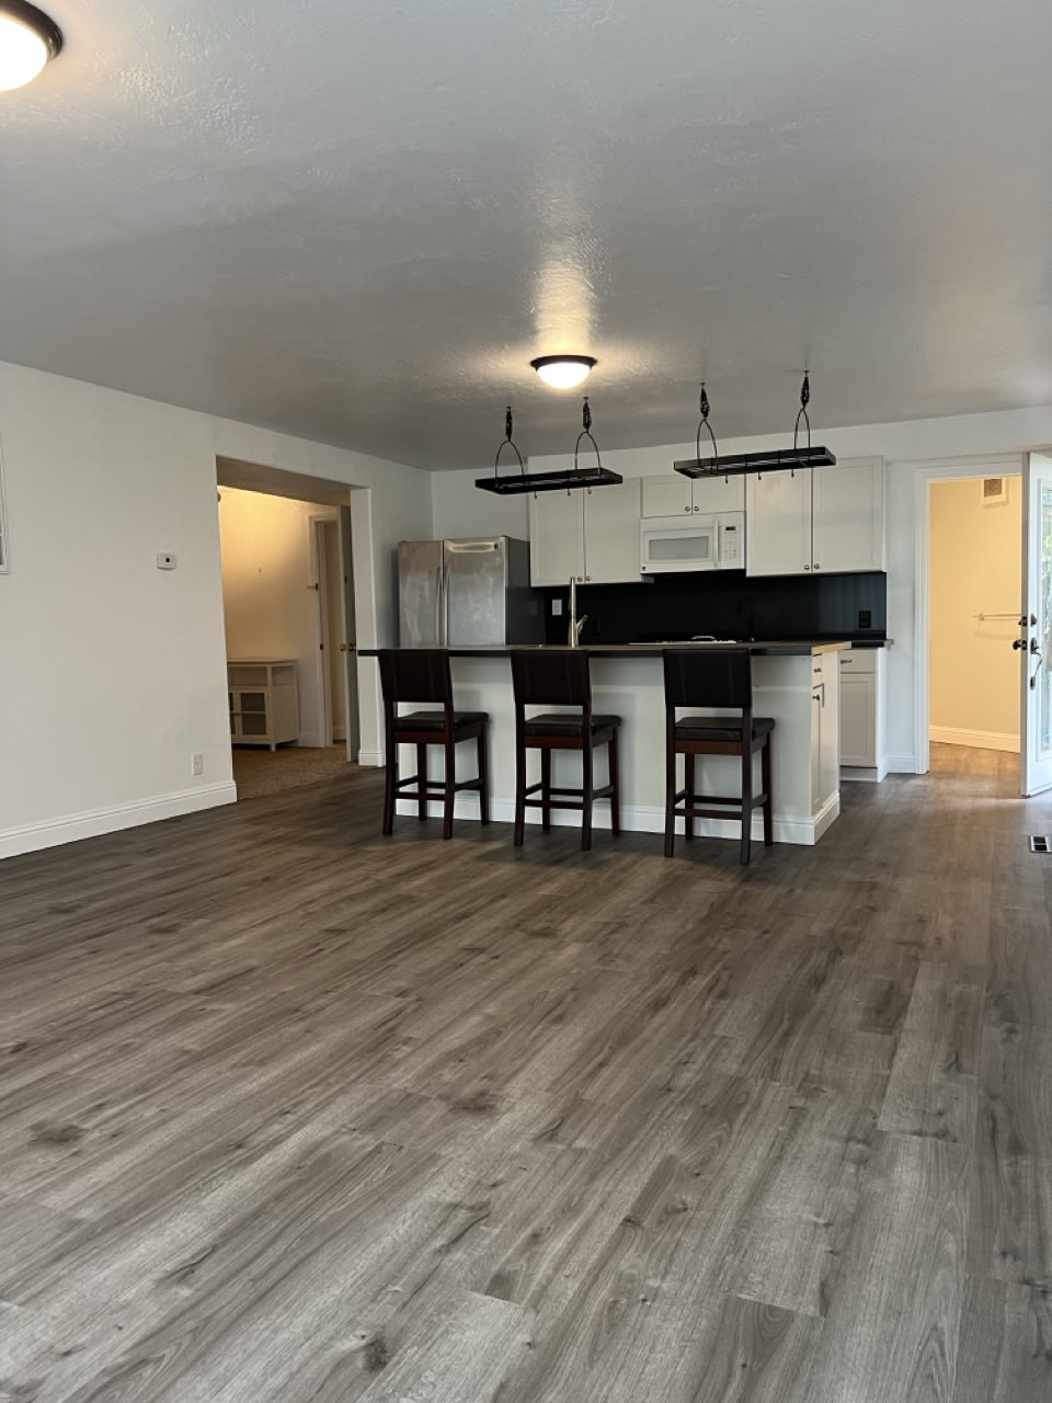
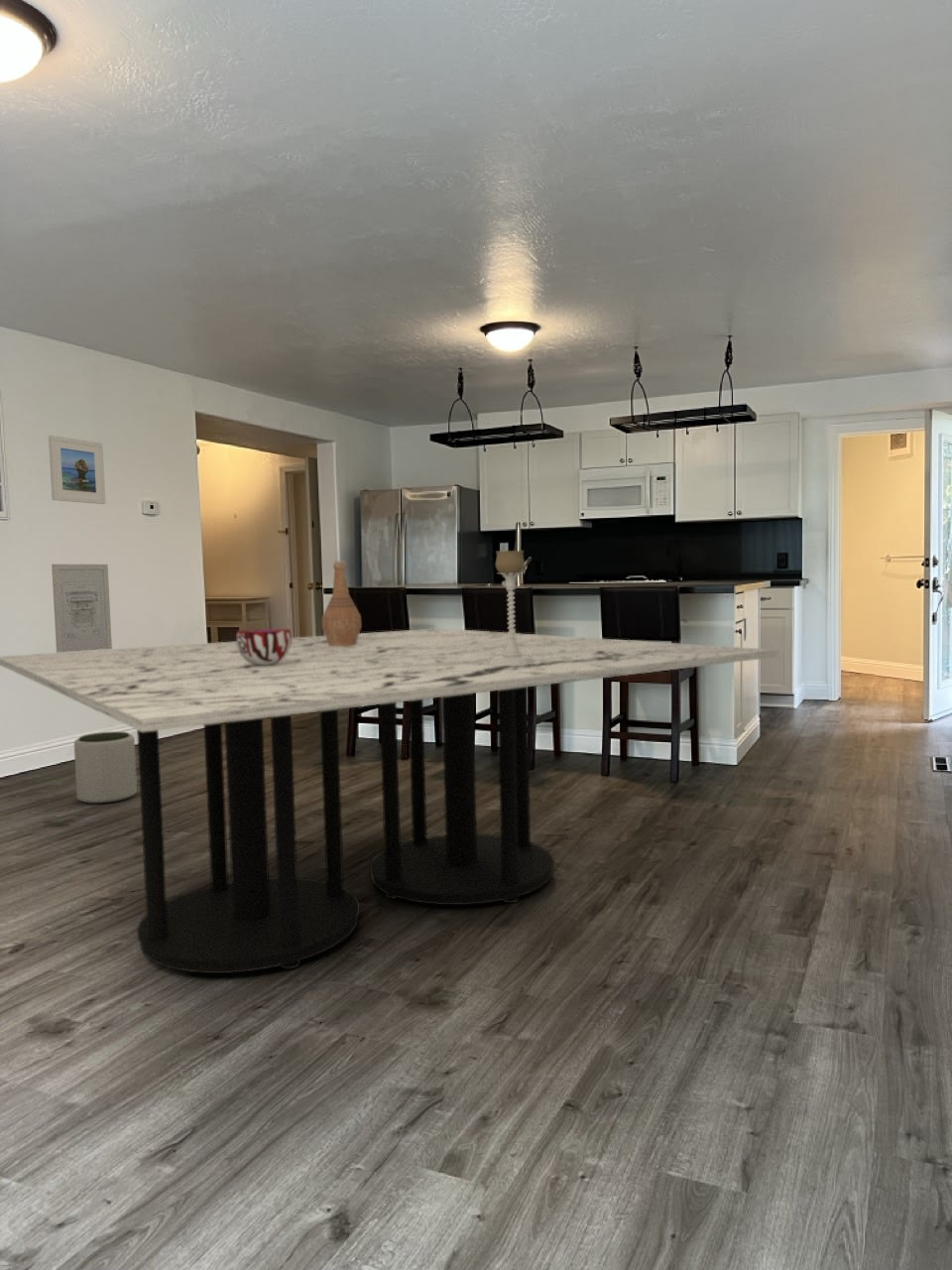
+ vase (340, 602)
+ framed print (77, 470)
+ plant pot (105, 766)
+ candle holder (511, 606)
+ wall art (82, 610)
+ dining table (382, 779)
+ decorative bowl (264, 646)
